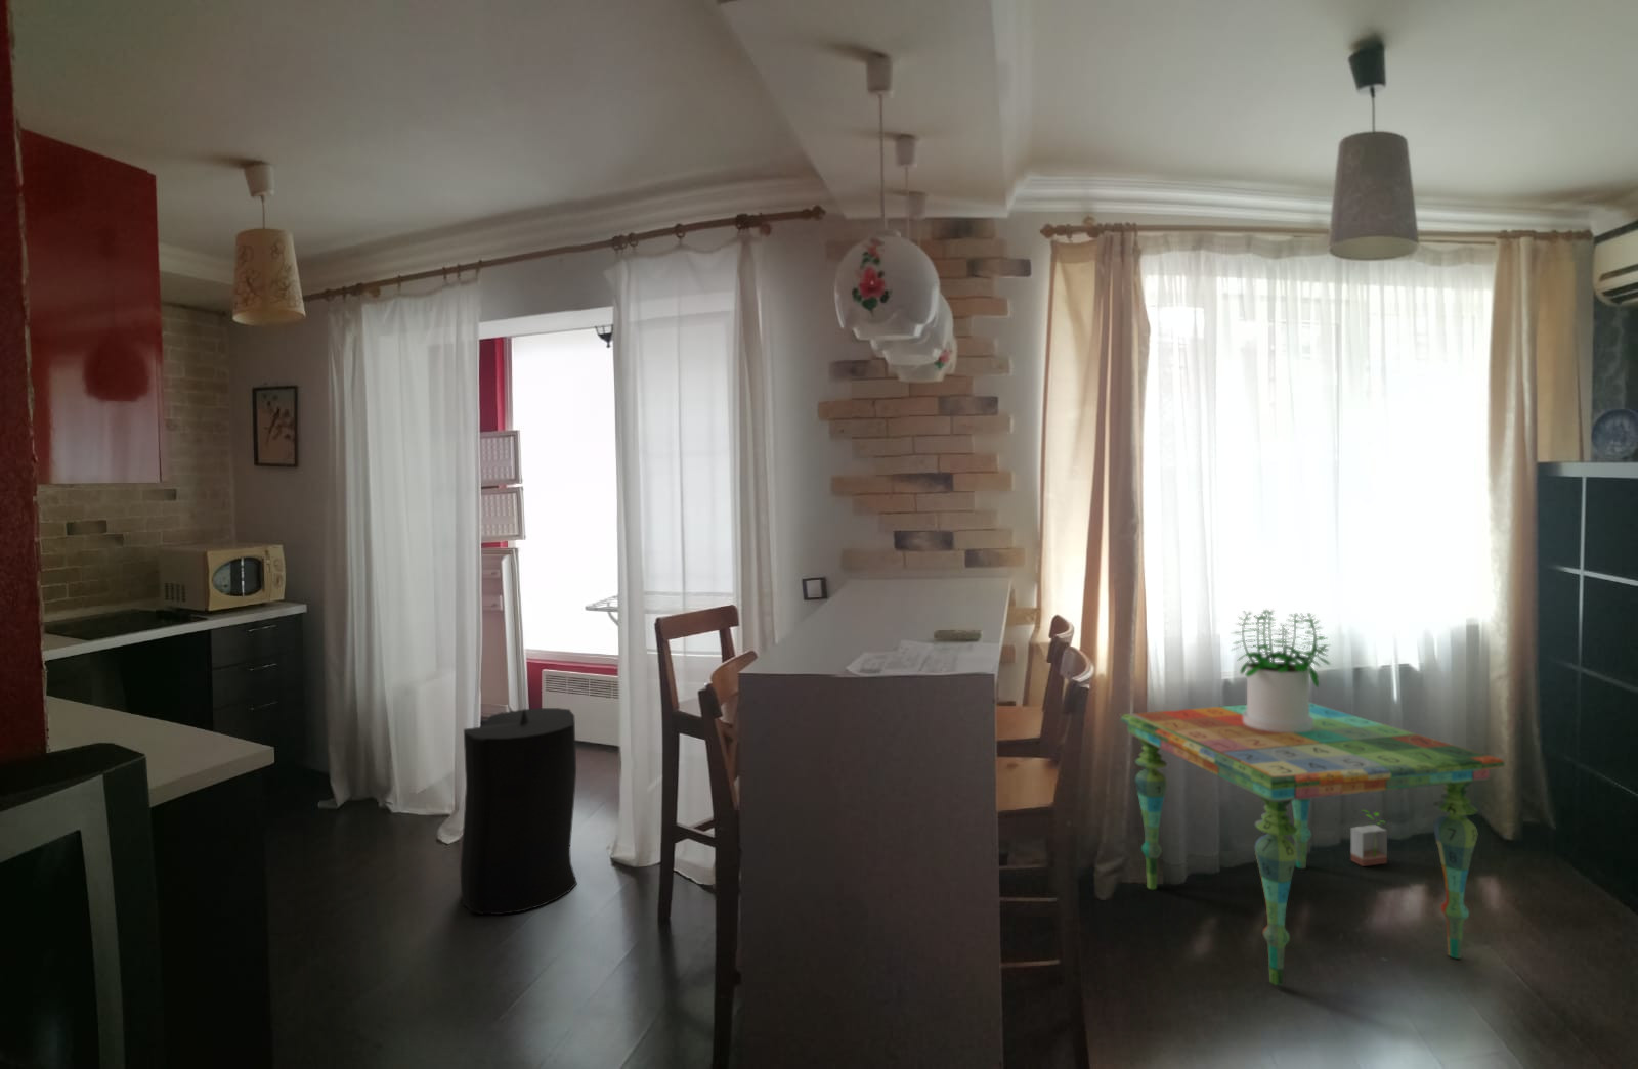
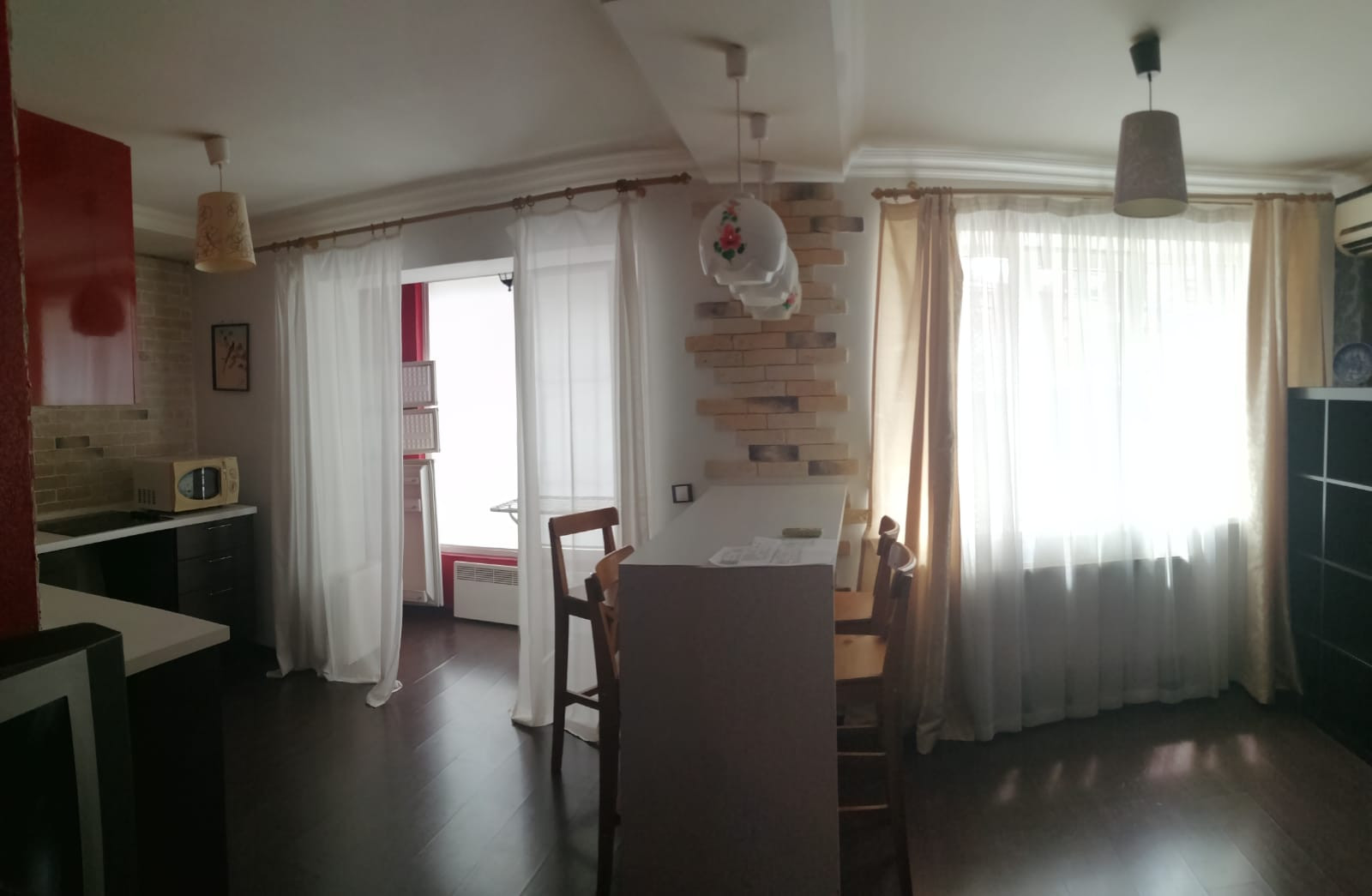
- potted plant (1279, 665)
- potted plant (1374, 835)
- trash can (522, 798)
- side table (1289, 826)
